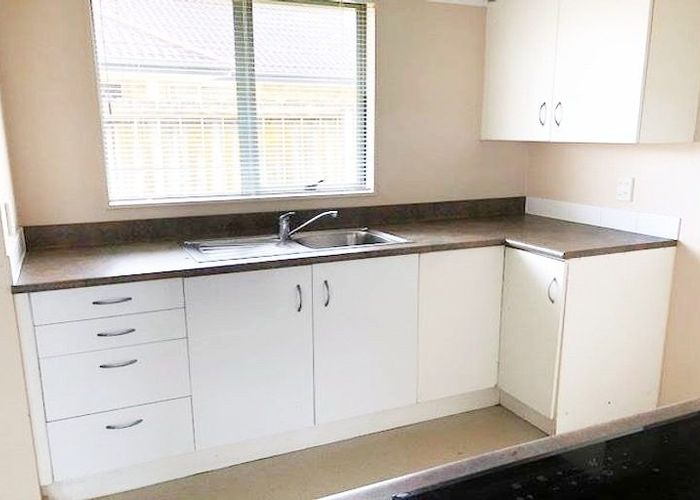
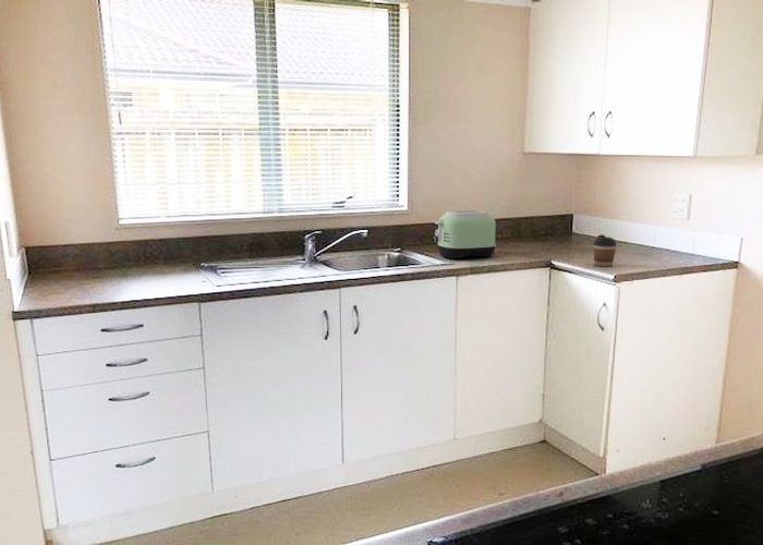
+ coffee cup (604, 250)
+ toaster (464, 233)
